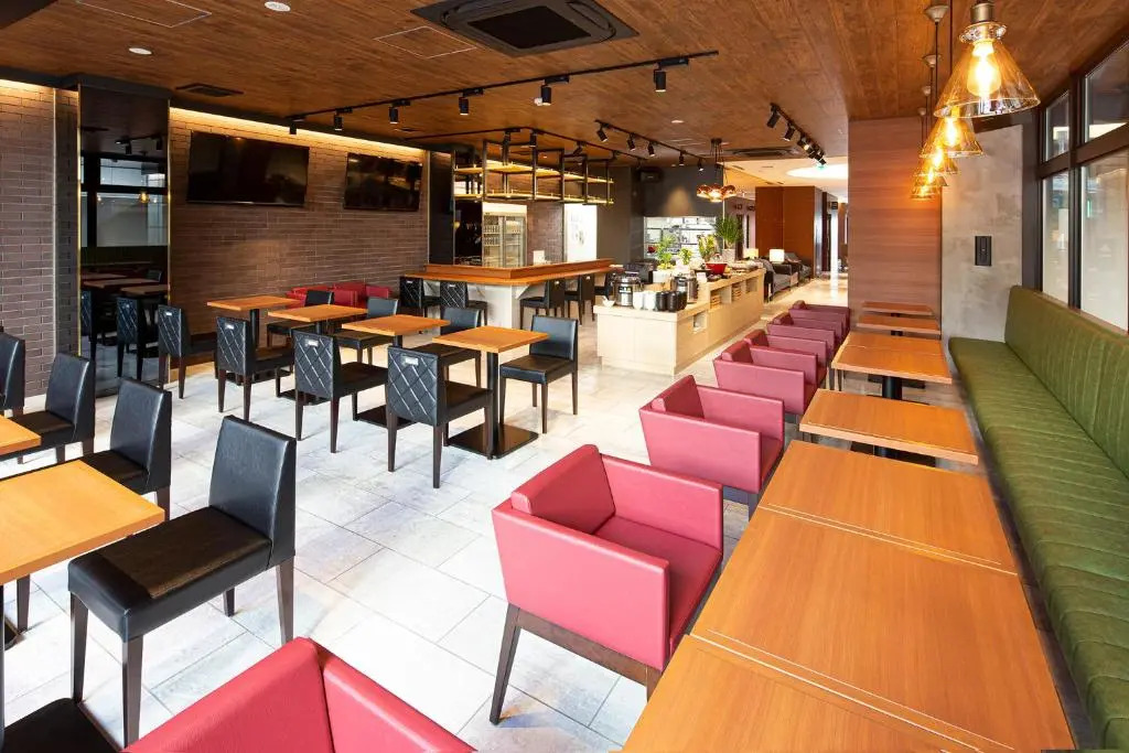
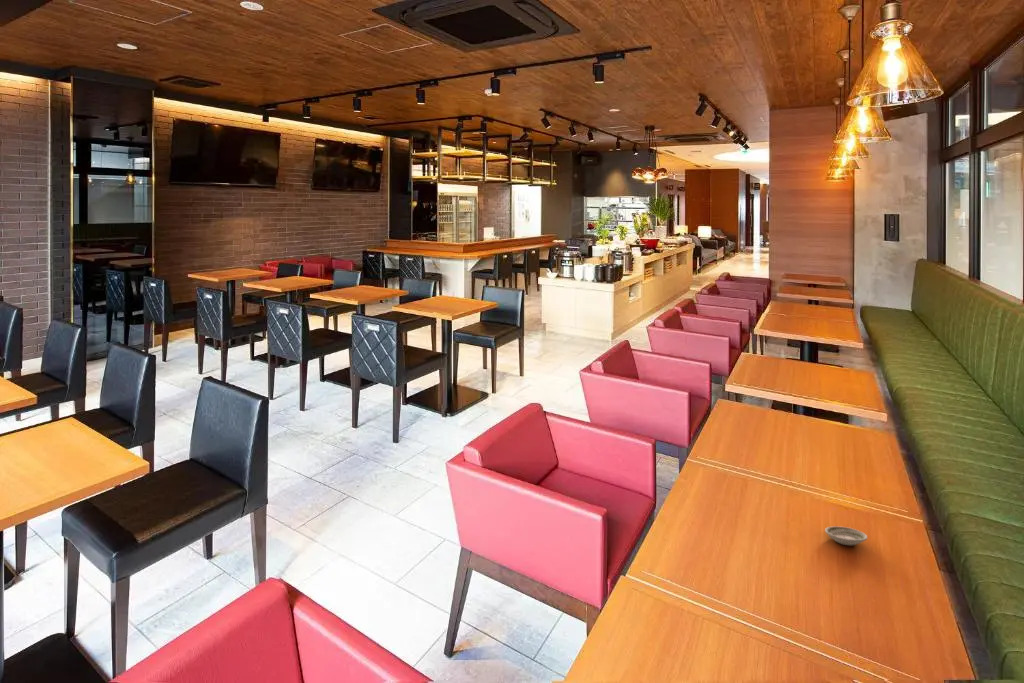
+ saucer (845, 537)
